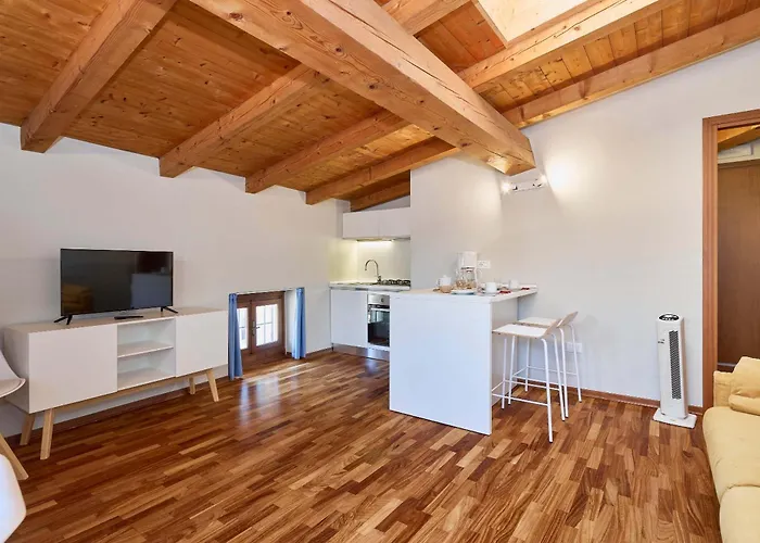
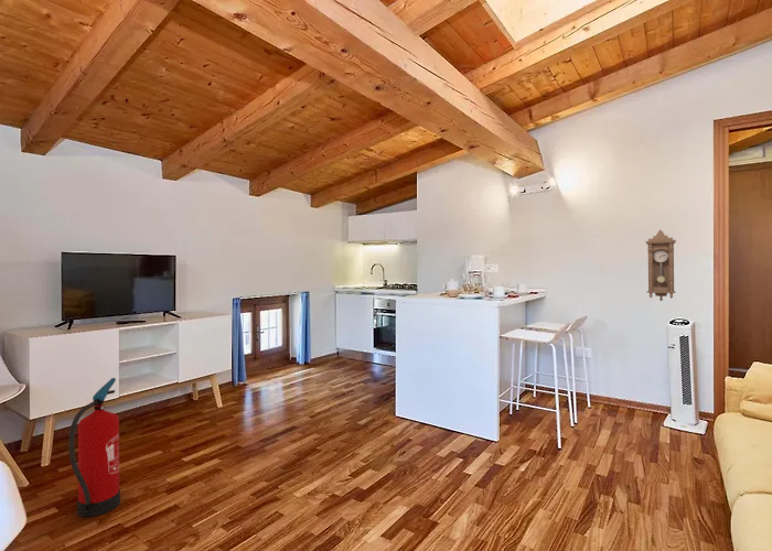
+ pendulum clock (661, 266)
+ fire extinguisher (94, 450)
